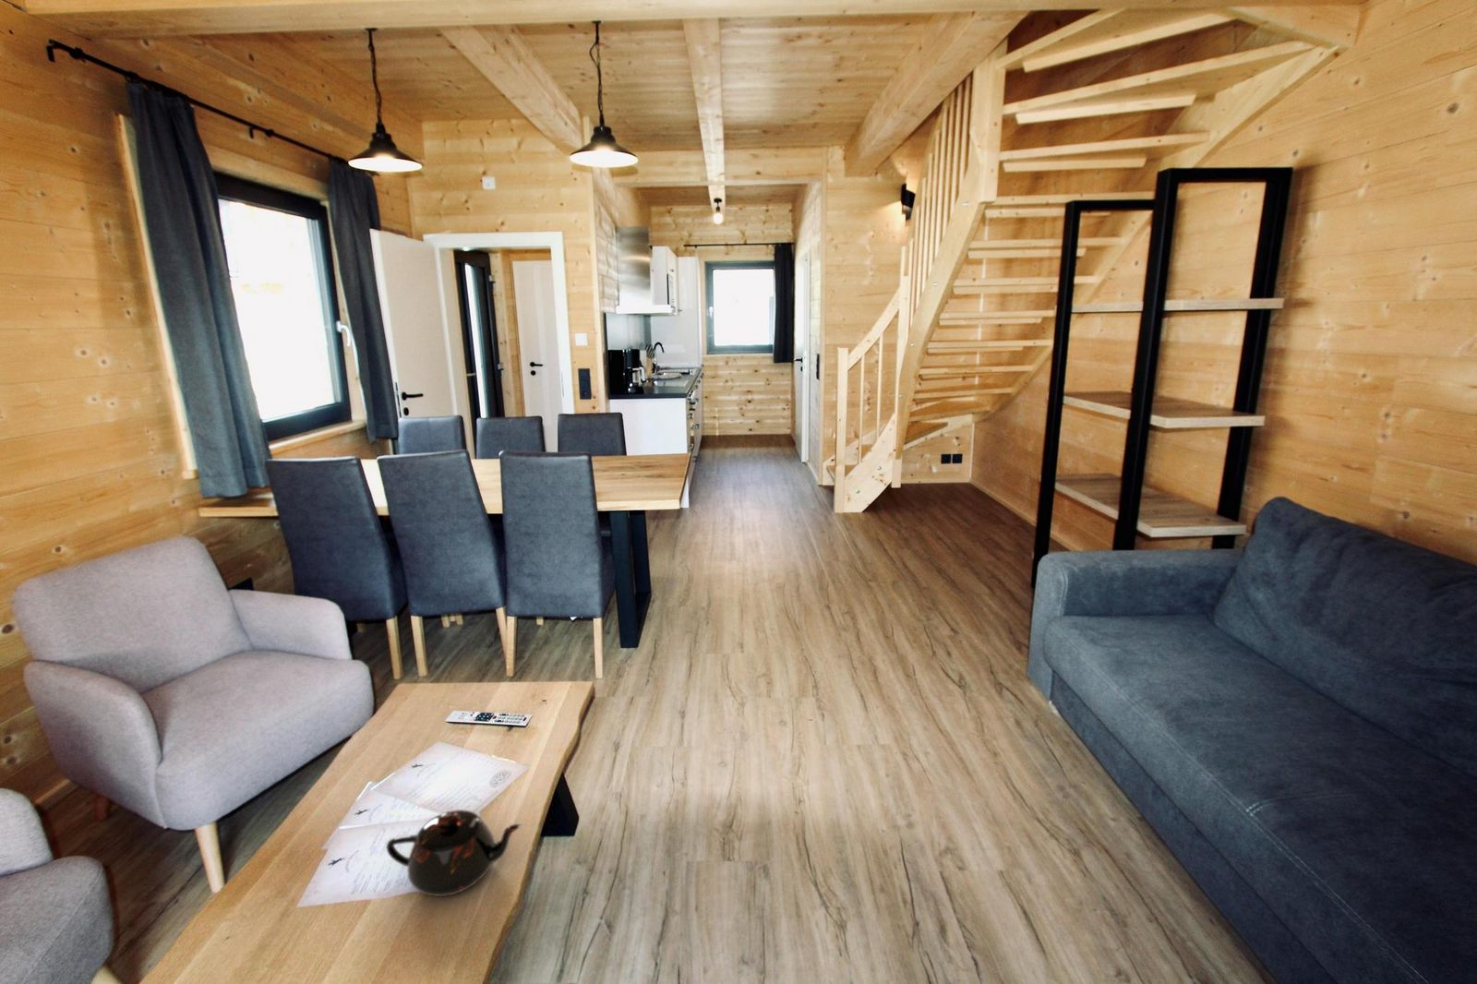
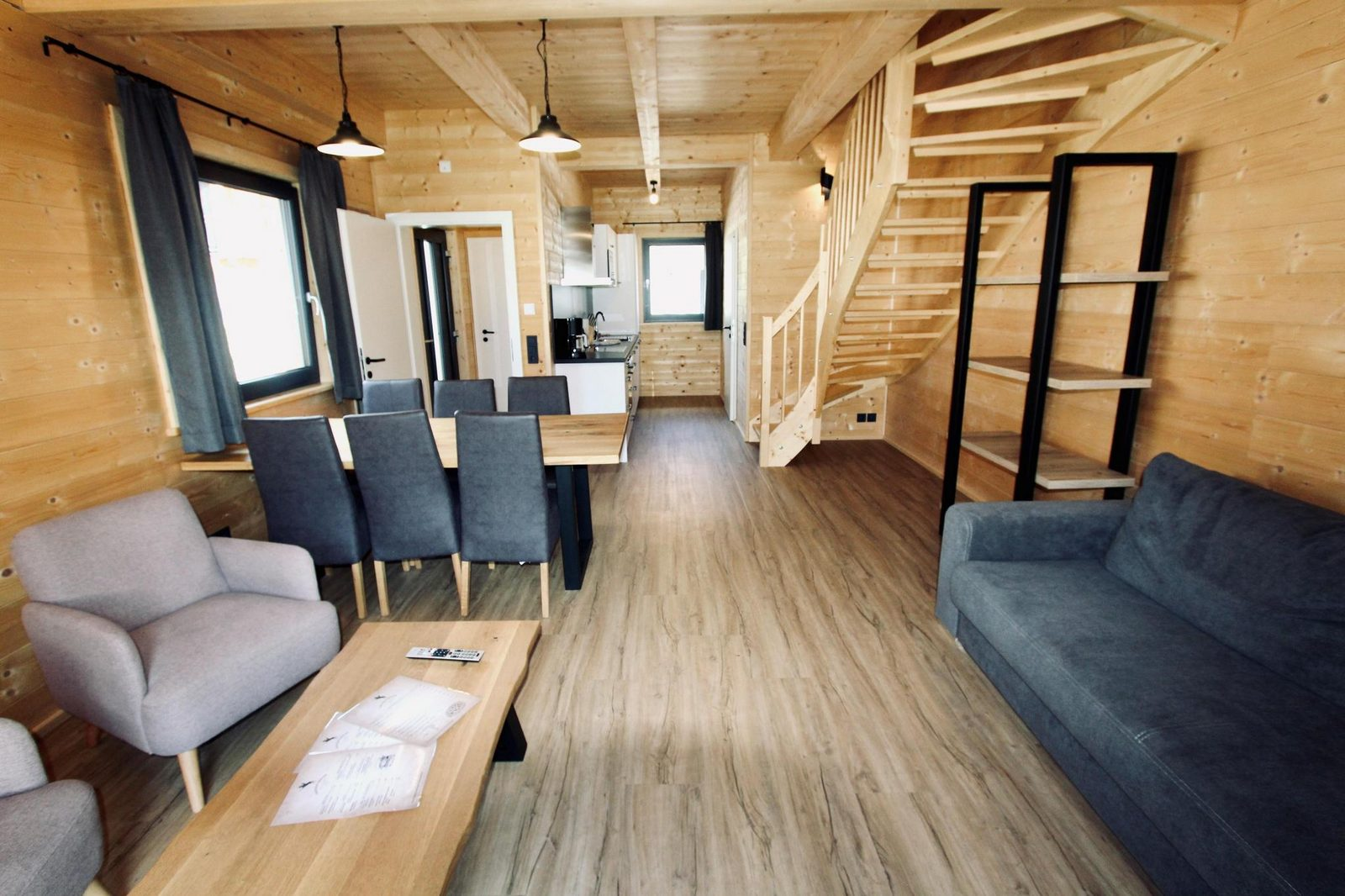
- teapot (455, 845)
